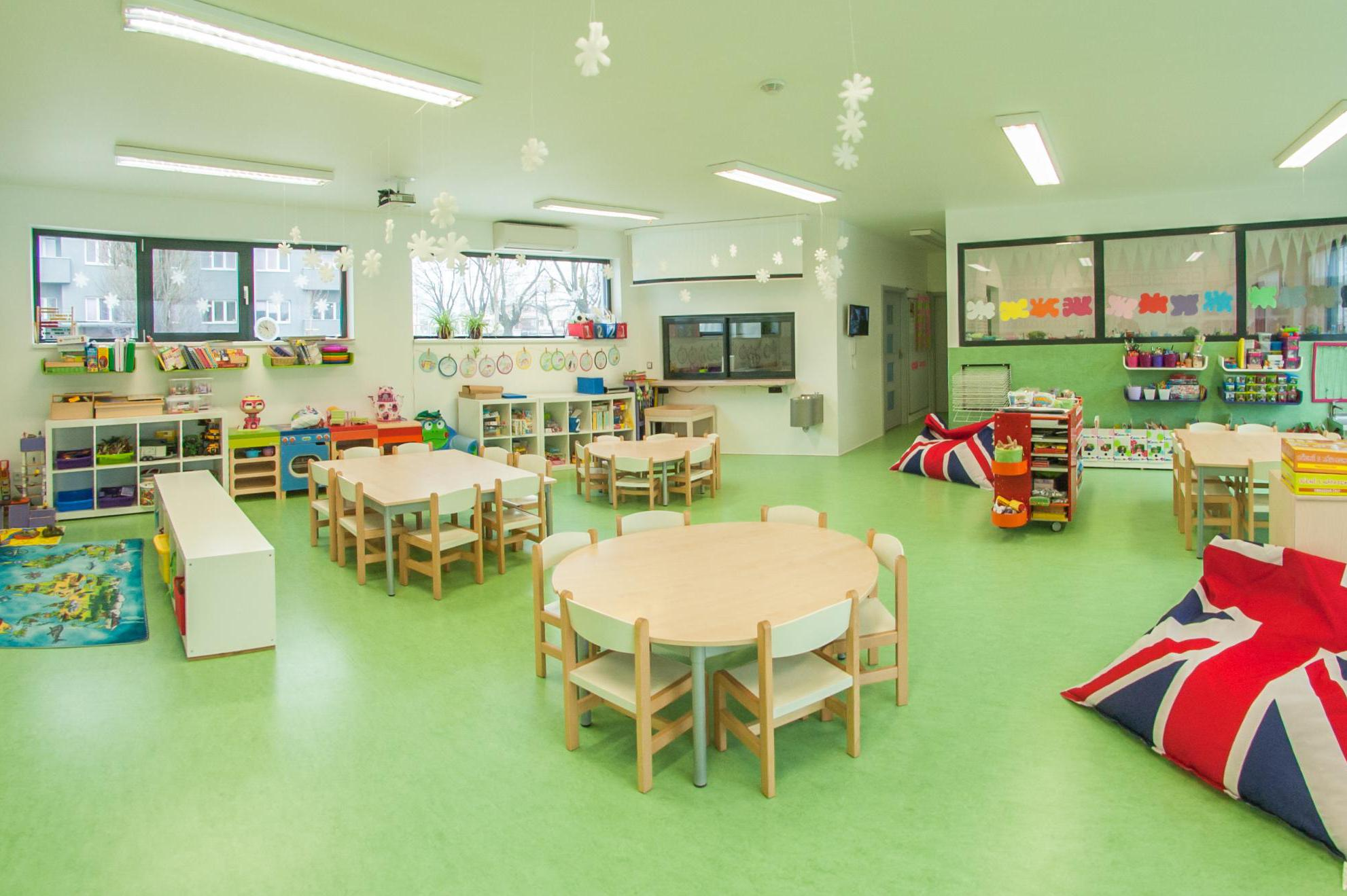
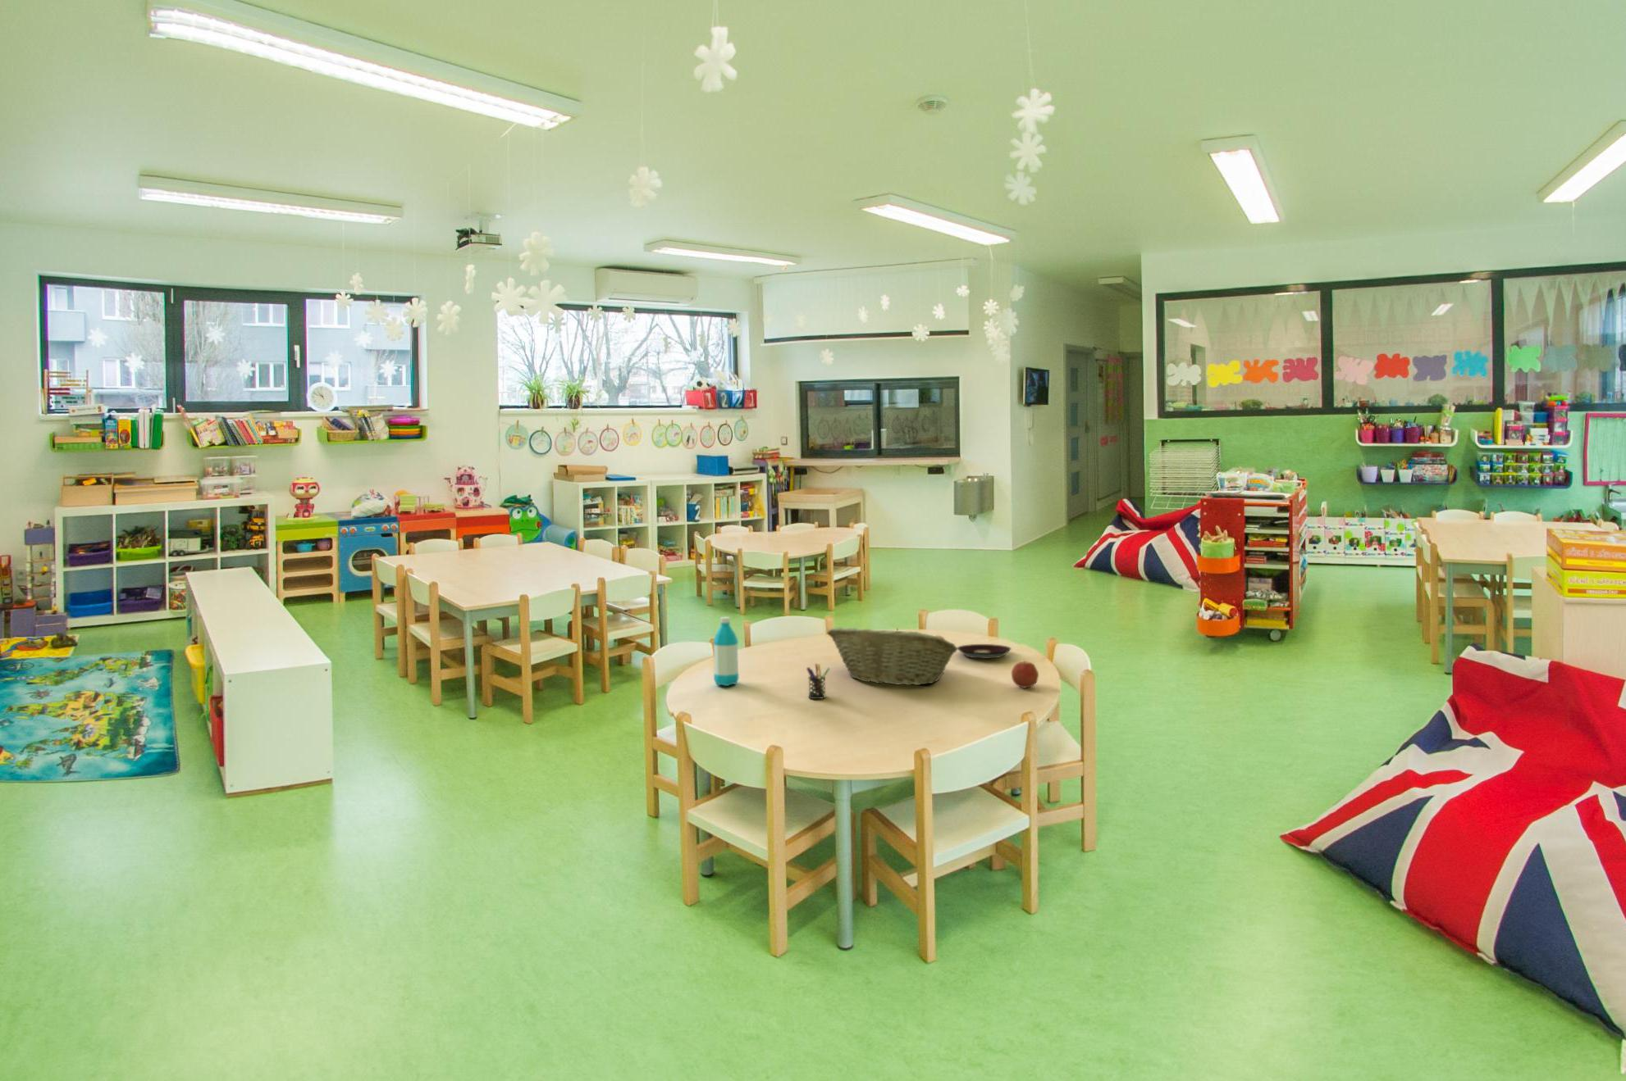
+ water bottle (725, 650)
+ plate (984, 651)
+ fruit basket (892, 650)
+ apple (1025, 673)
+ pen holder (818, 679)
